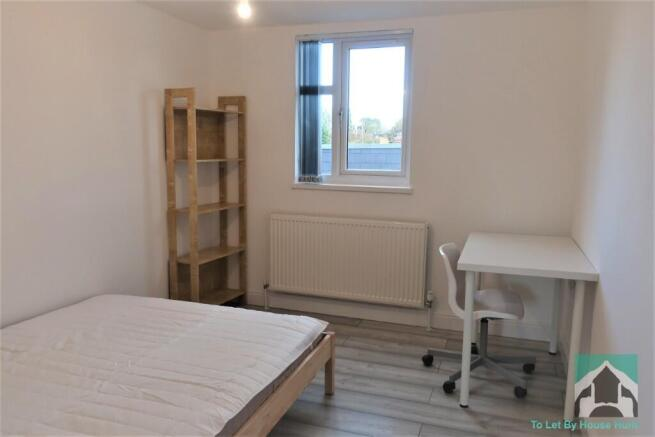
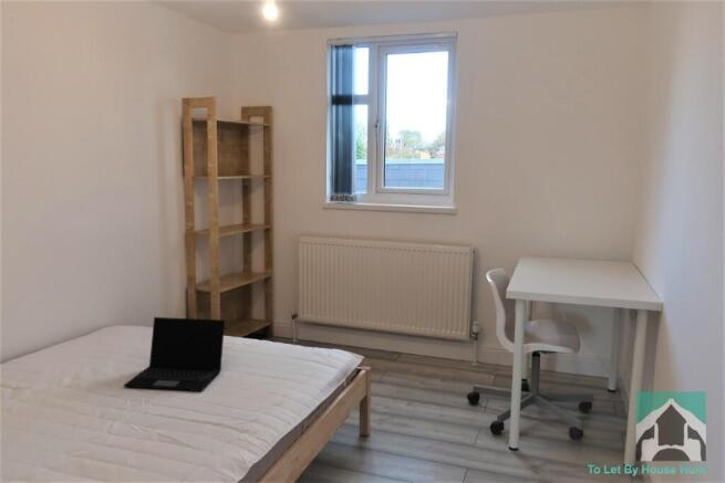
+ laptop (176, 351)
